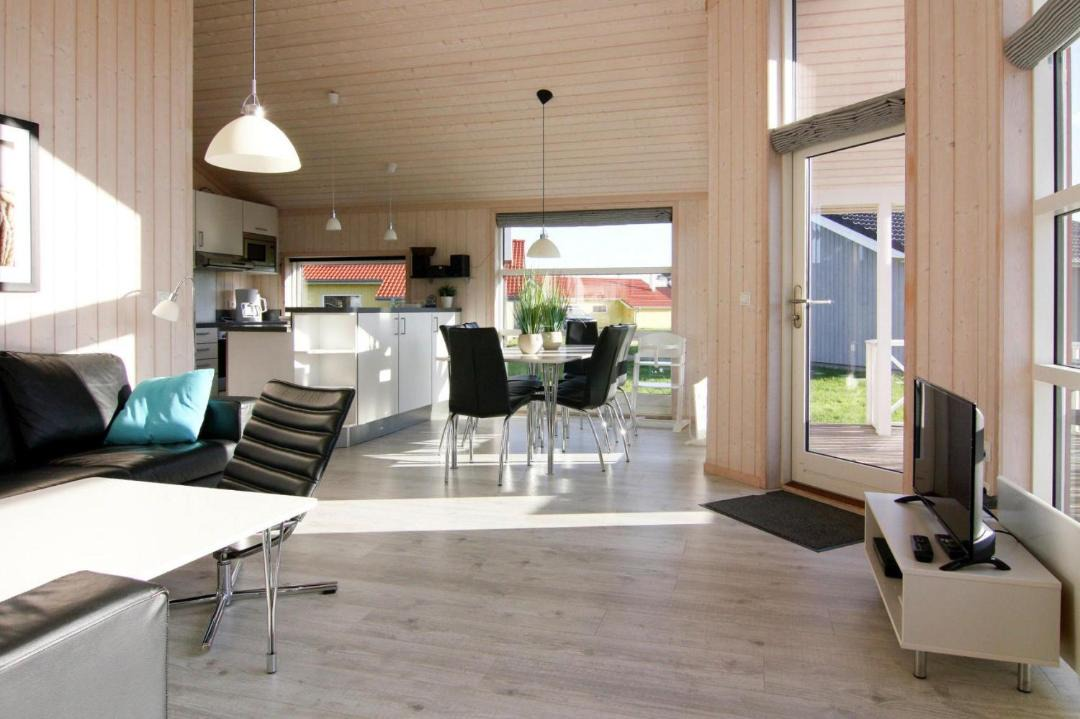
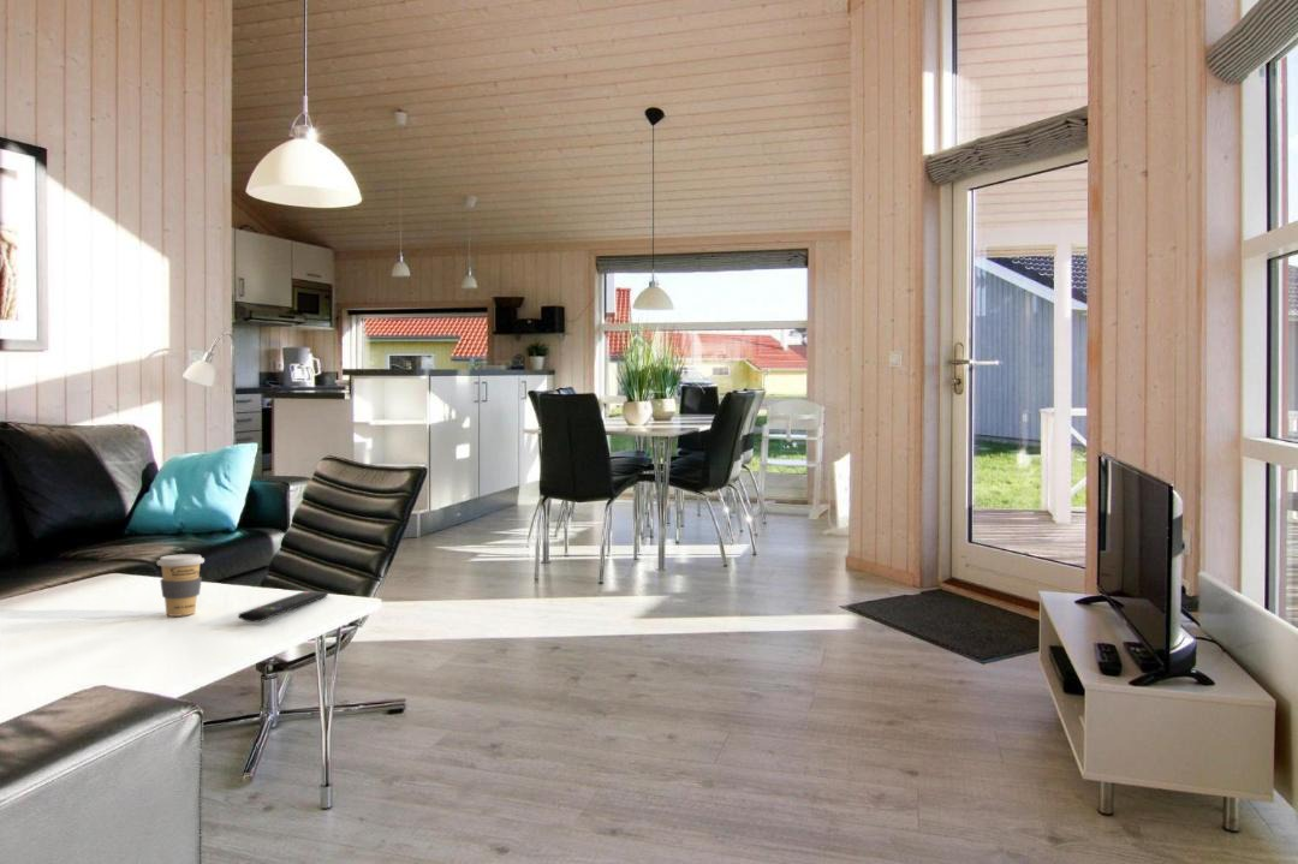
+ remote control (286, 604)
+ coffee cup (180, 584)
